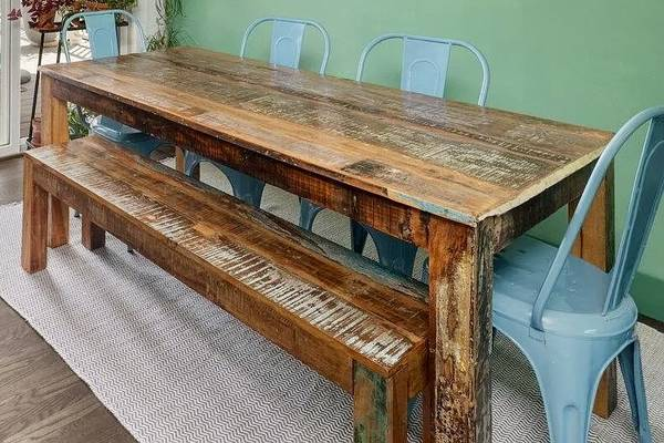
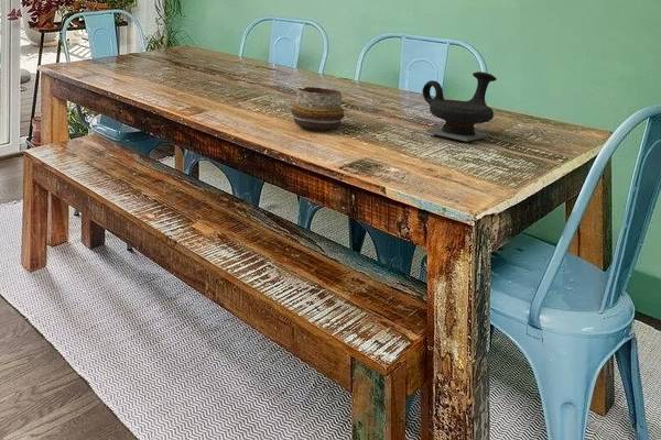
+ teapot (458, 102)
+ decorative bowl (317, 108)
